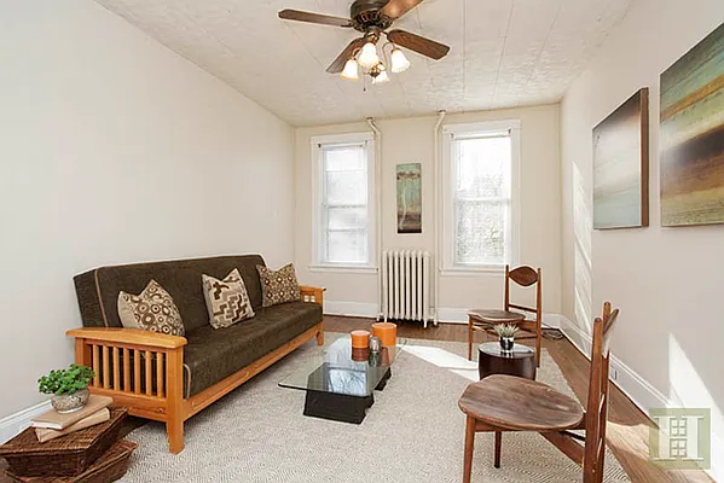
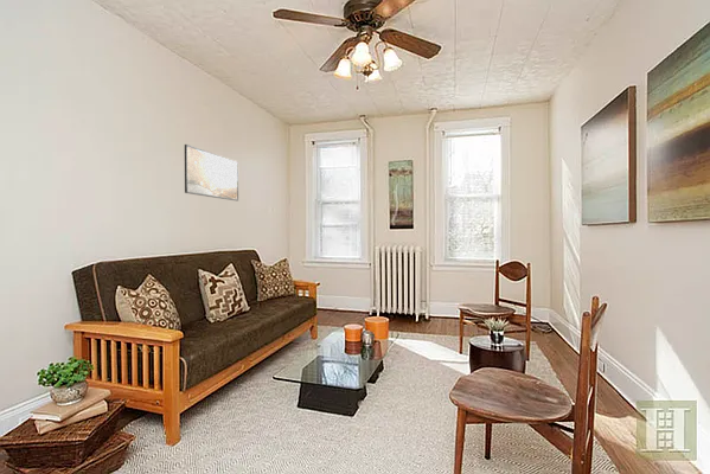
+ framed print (213, 175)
